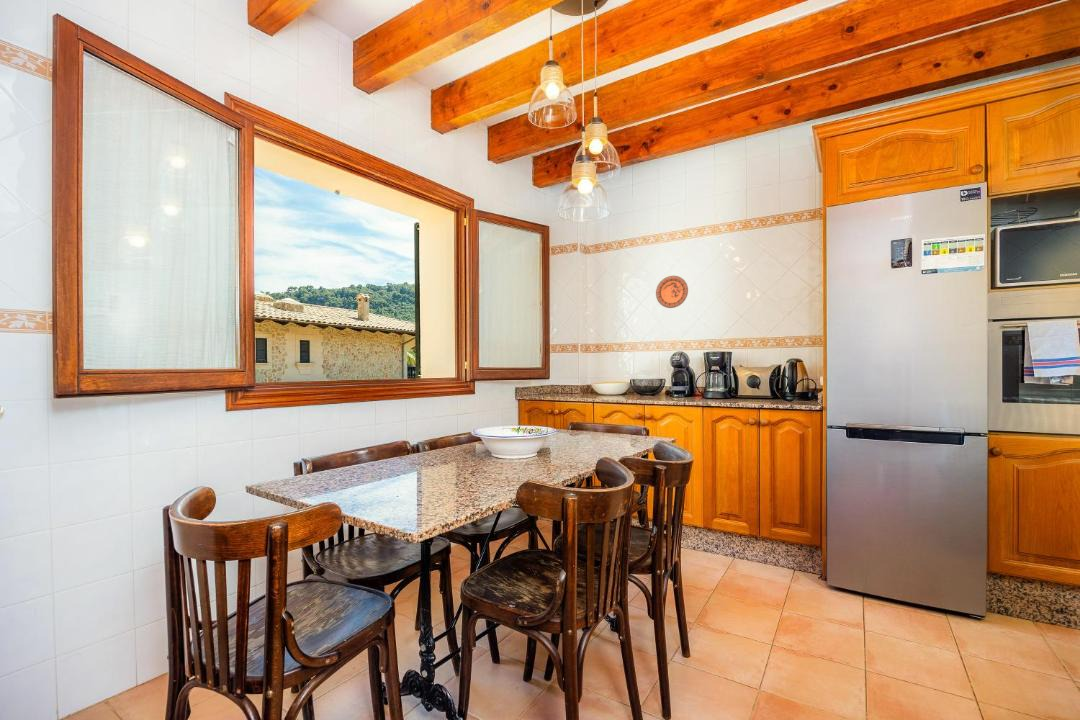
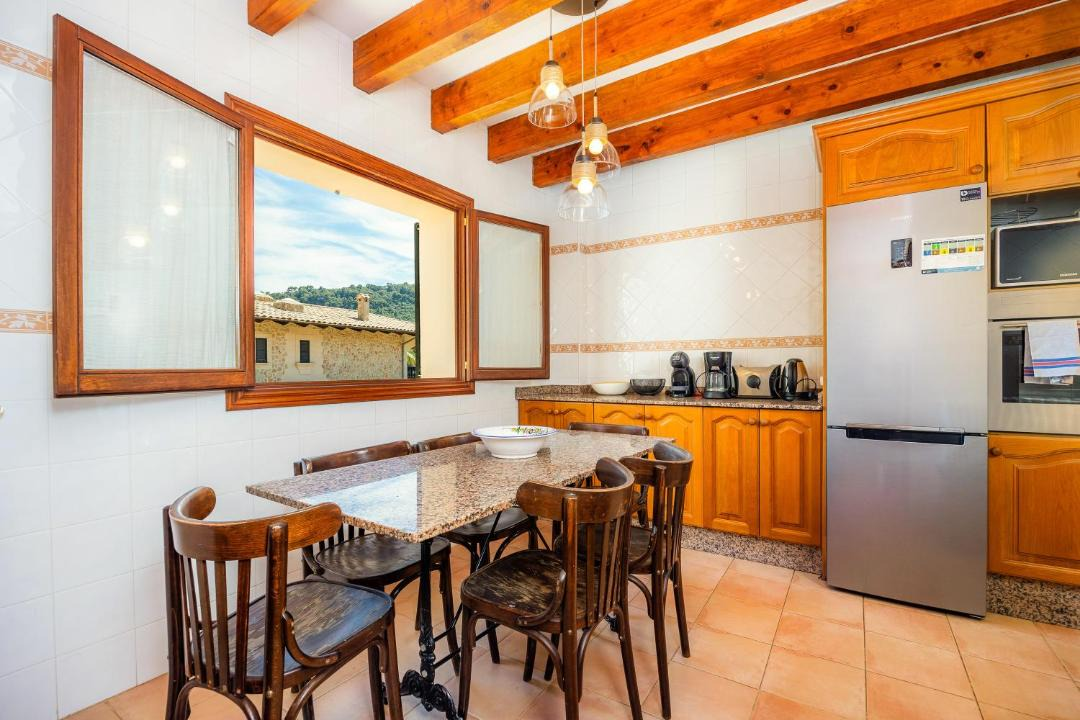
- decorative plate (671, 291)
